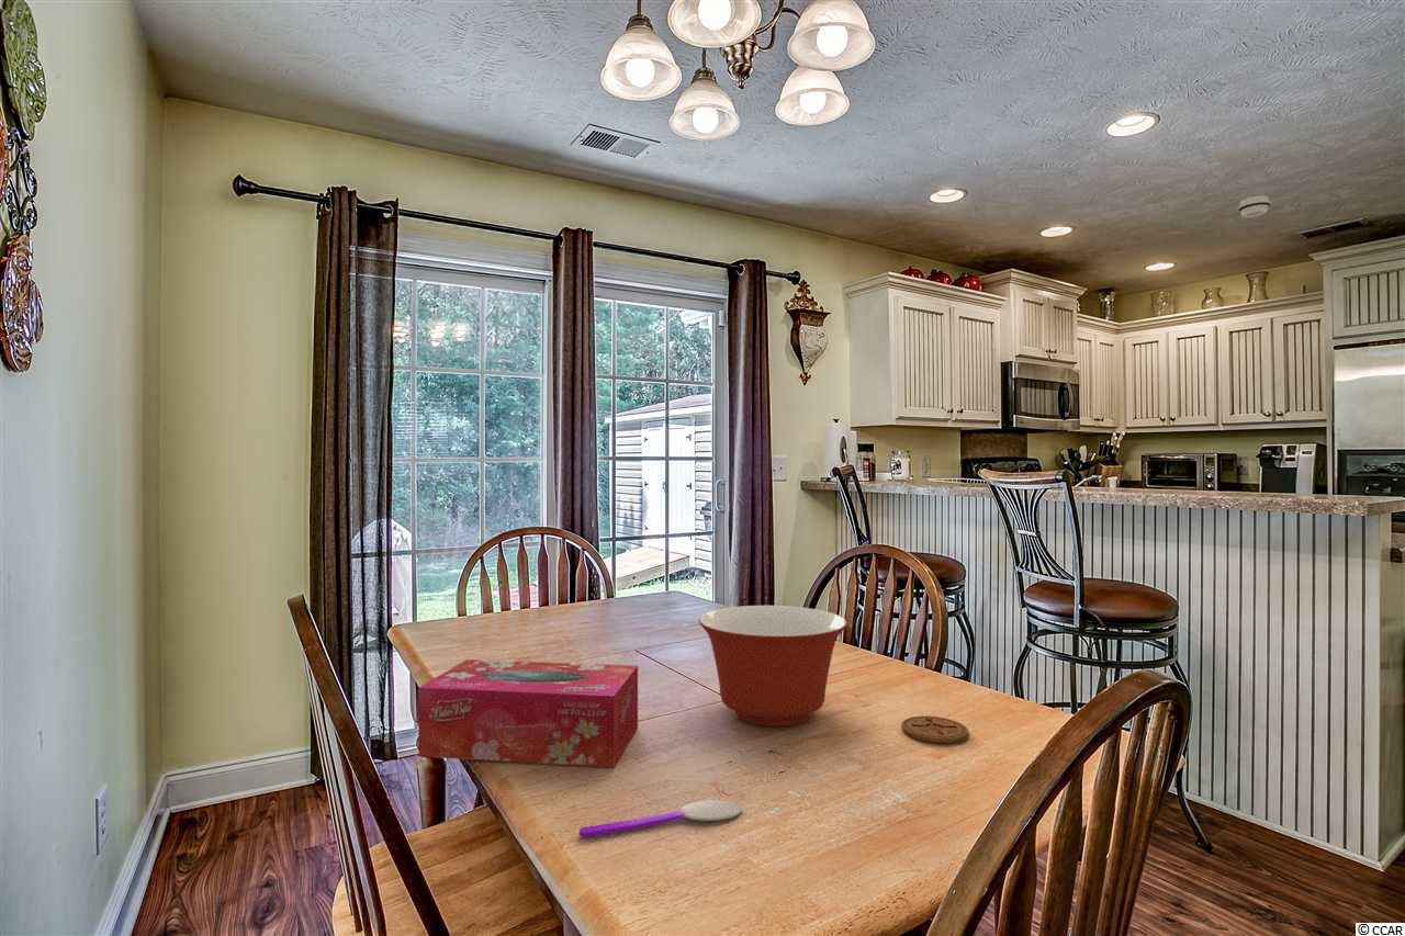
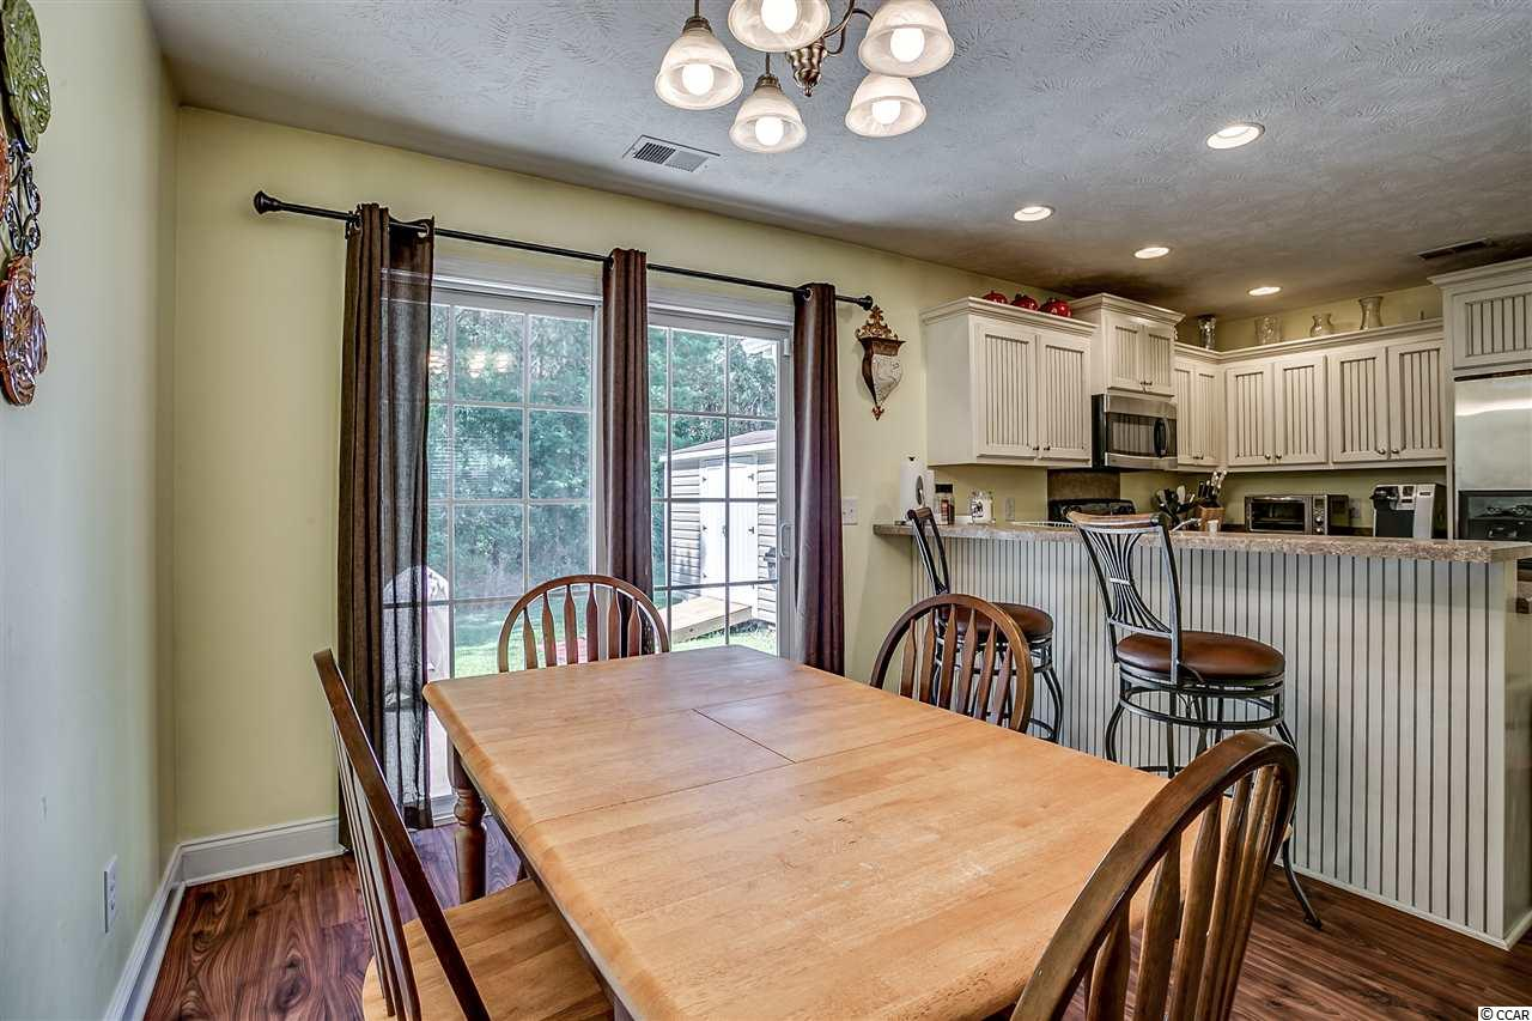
- tissue box (533, 708)
- coaster (934, 729)
- spoon (663, 816)
- mixing bowl (772, 665)
- smoke detector (1254, 206)
